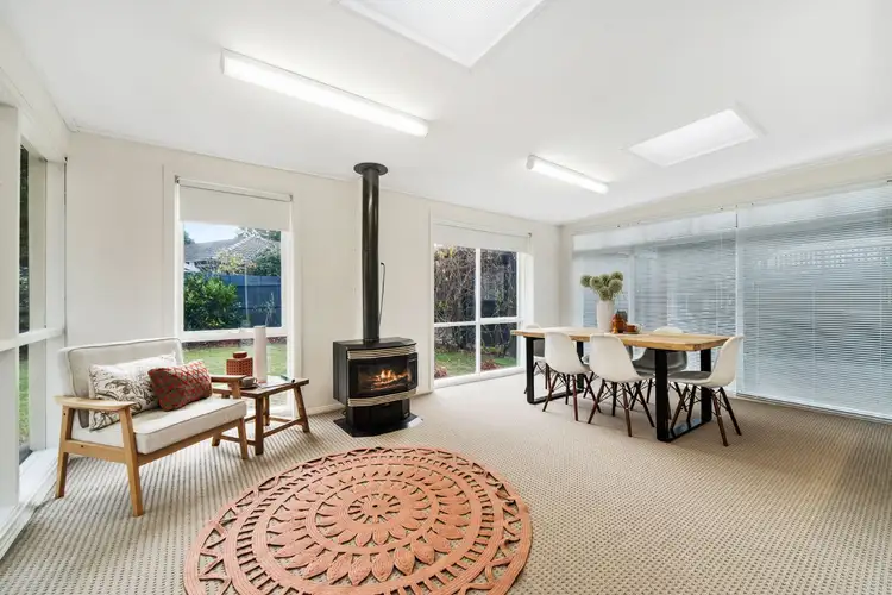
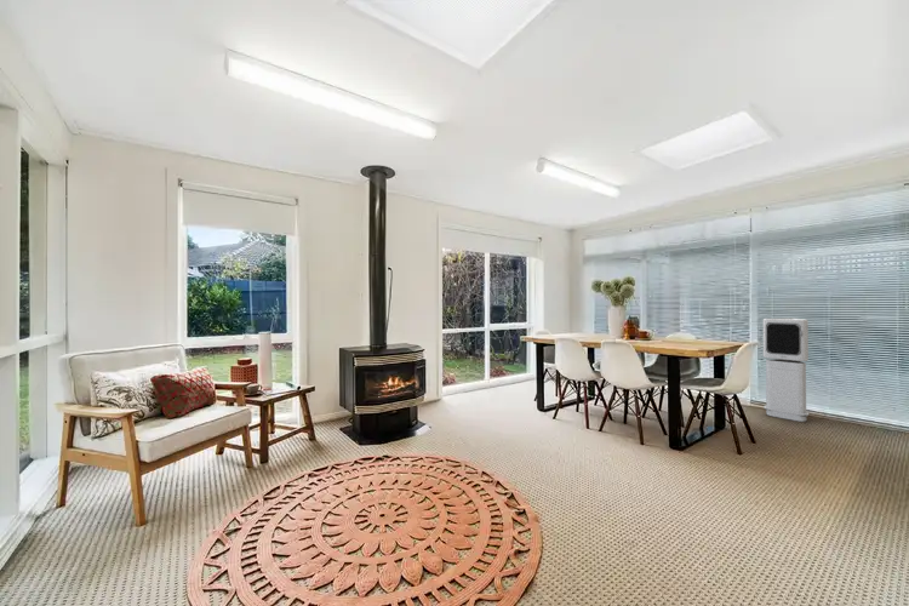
+ air purifier (788, 366)
